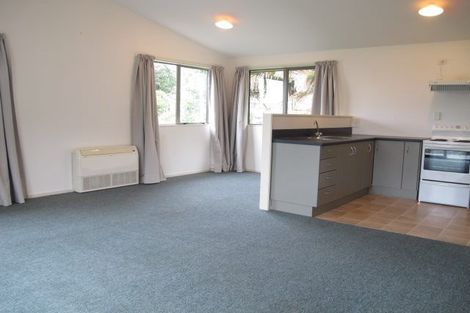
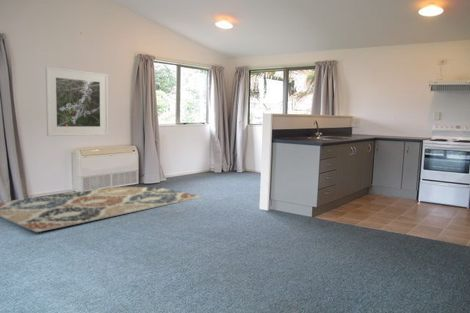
+ rug (100, 200)
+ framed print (78, 103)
